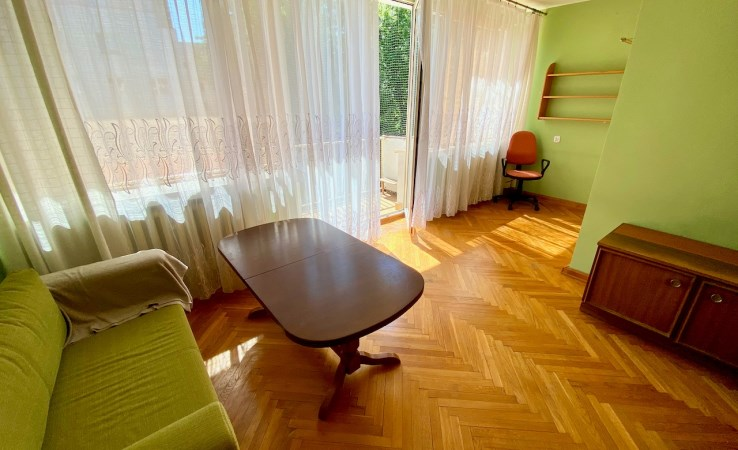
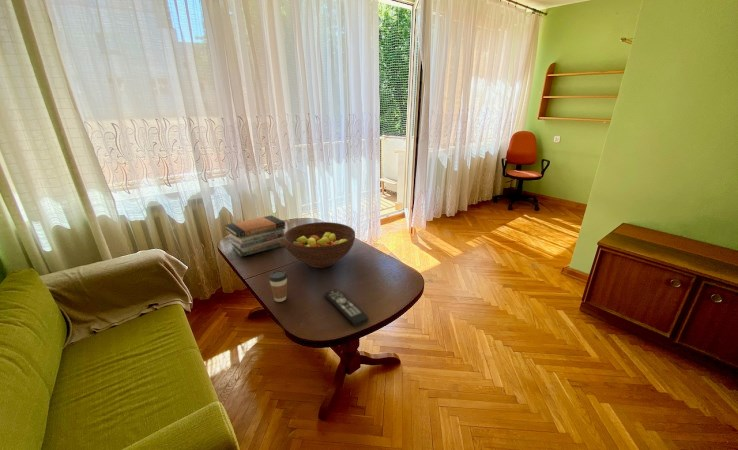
+ remote control (345, 306)
+ fruit bowl (320, 248)
+ coffee cup (279, 286)
+ book stack (257, 235)
